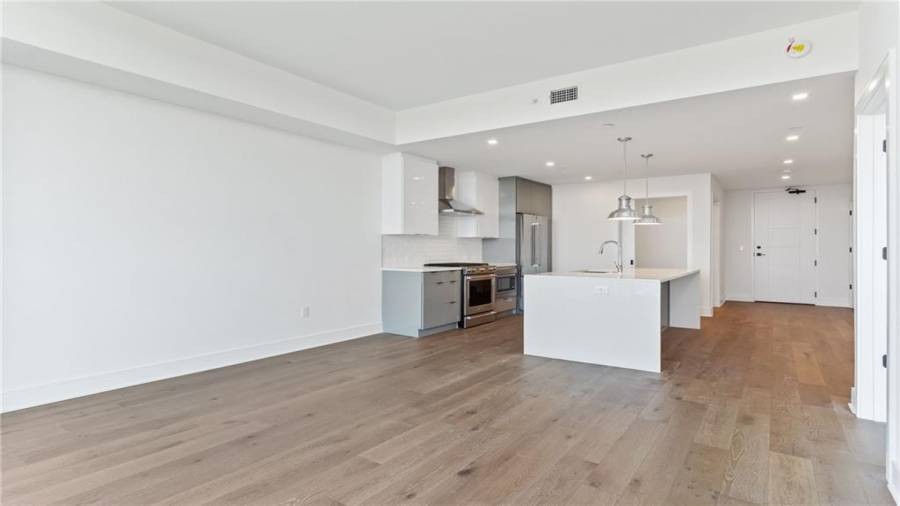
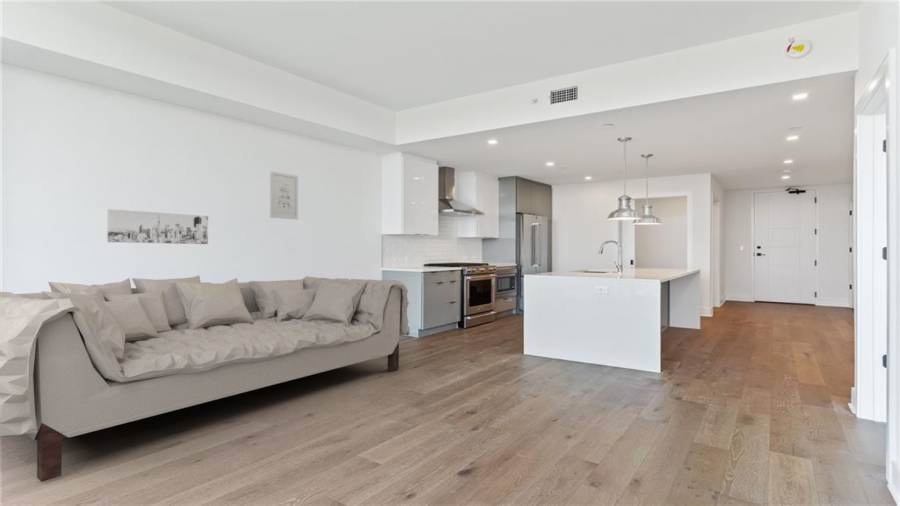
+ sofa (222, 335)
+ wall art (161, 228)
+ wall art (284, 196)
